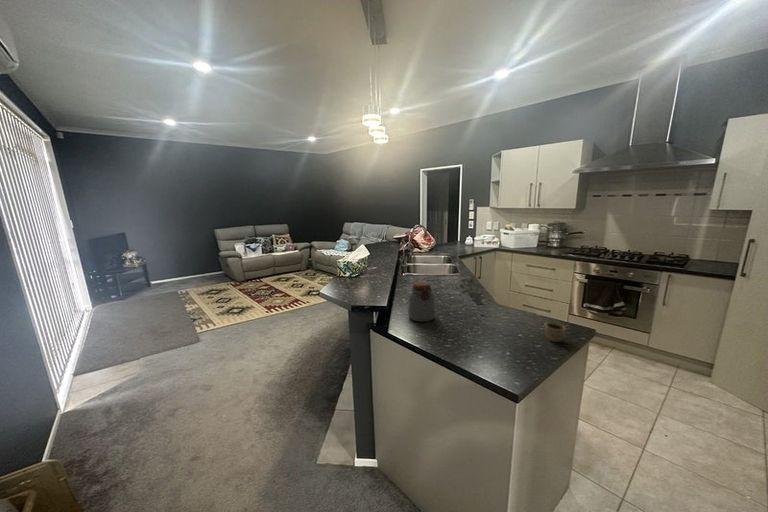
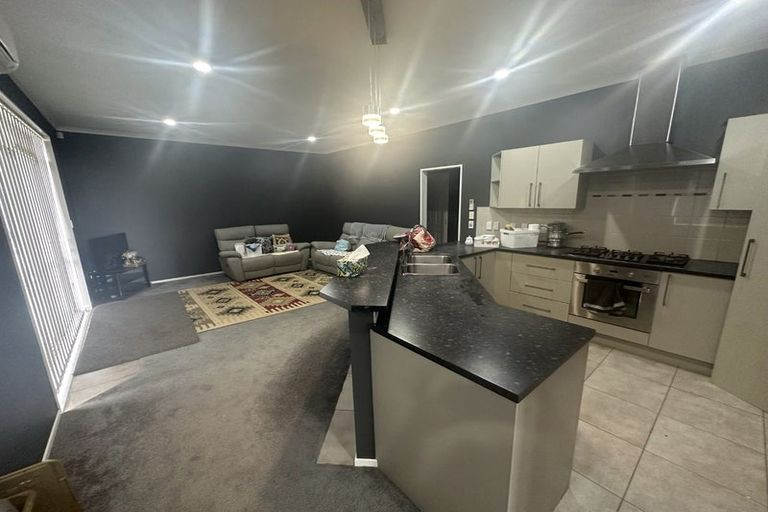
- jar (421, 300)
- cup (553, 331)
